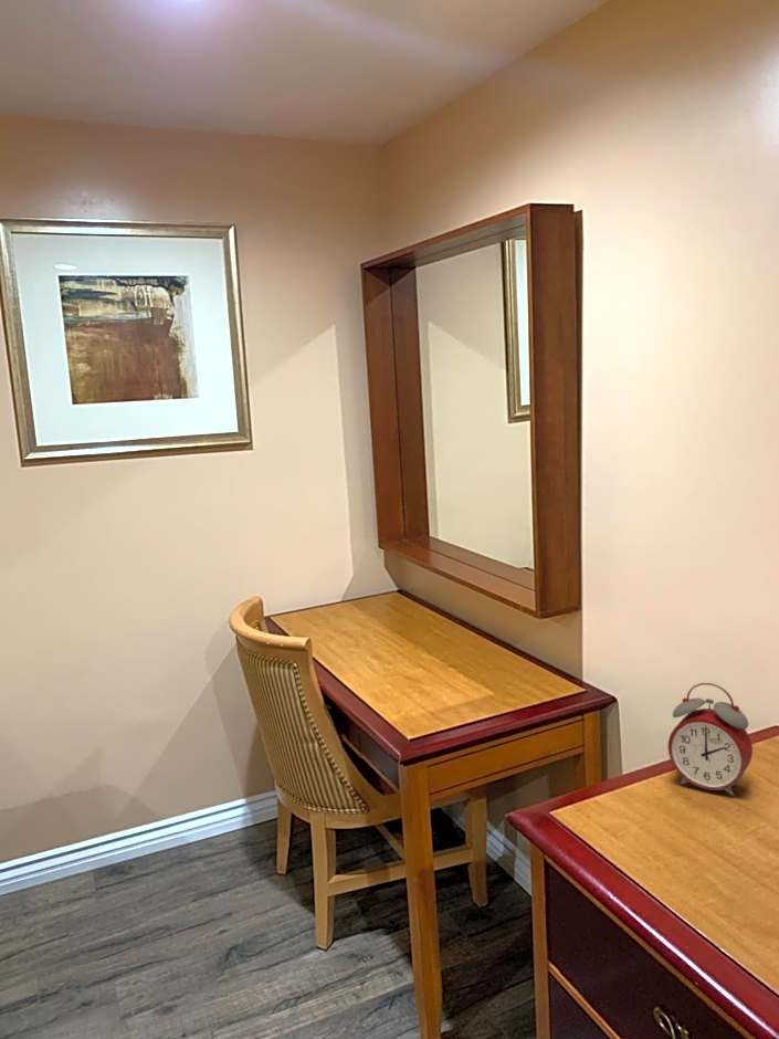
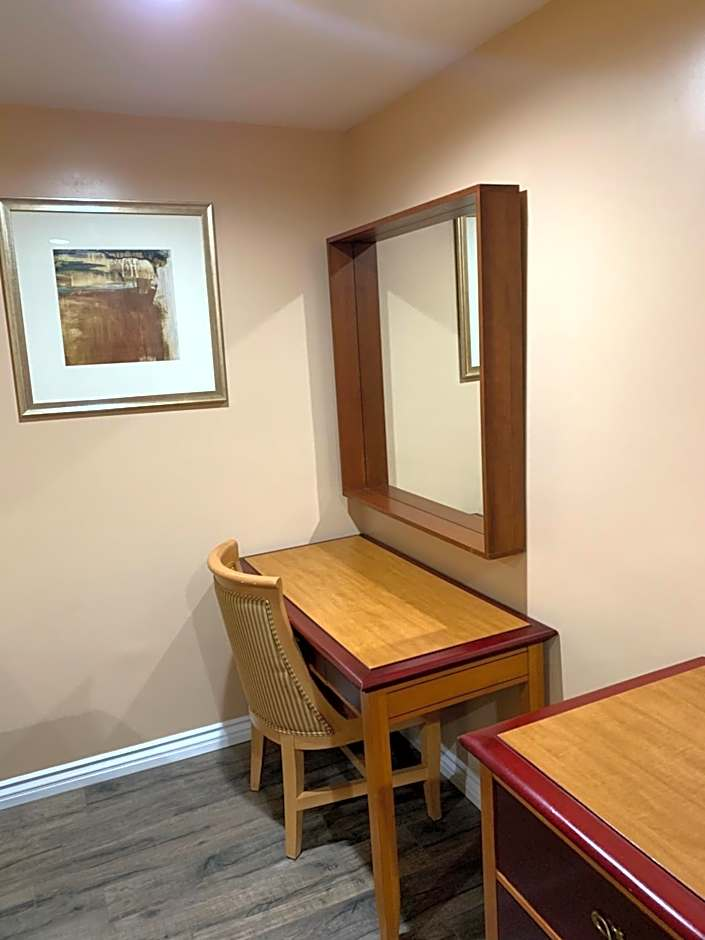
- alarm clock (709, 734)
